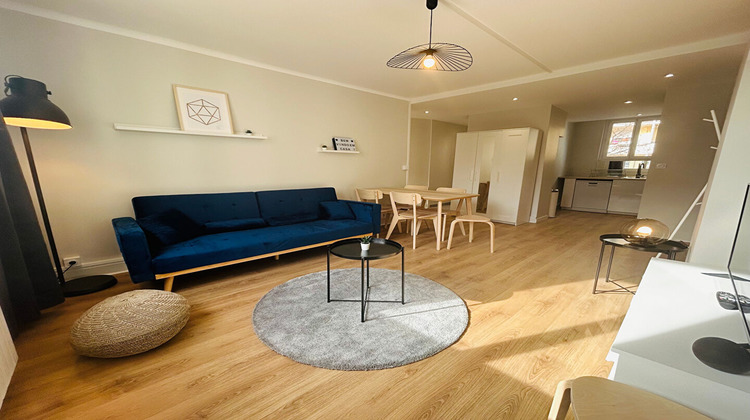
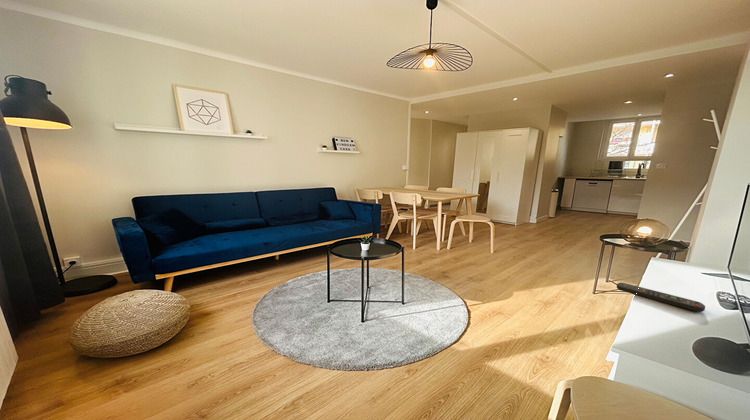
+ remote control (657, 295)
